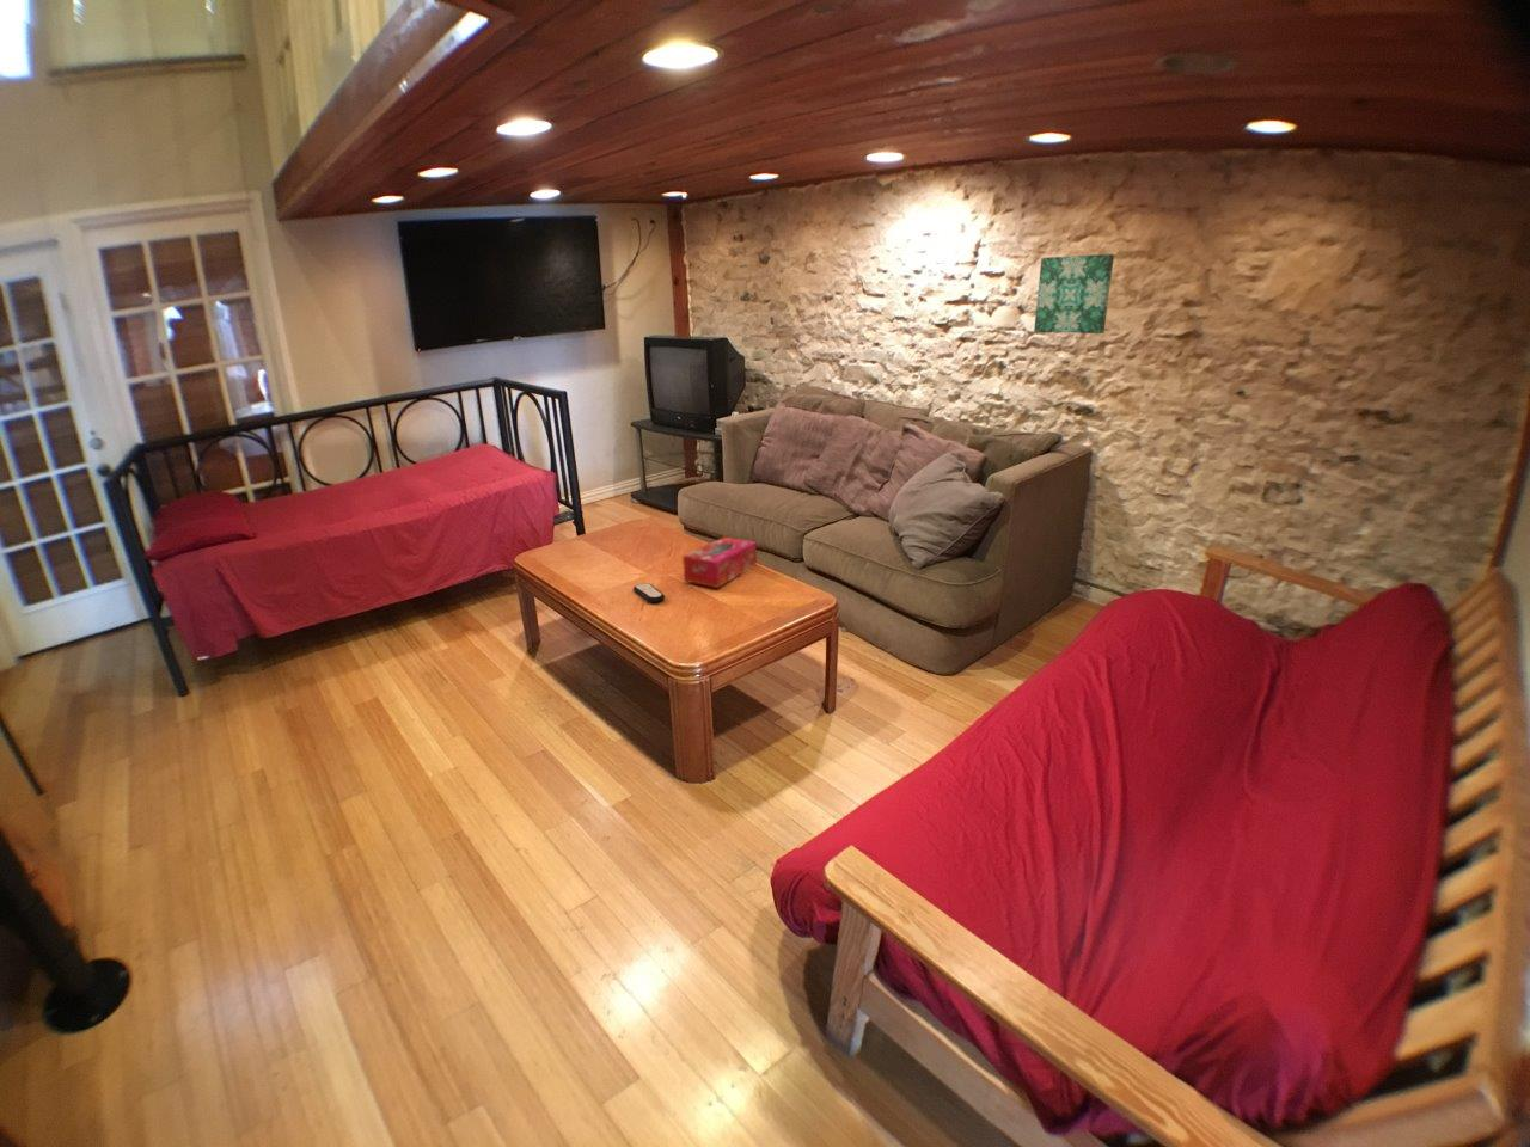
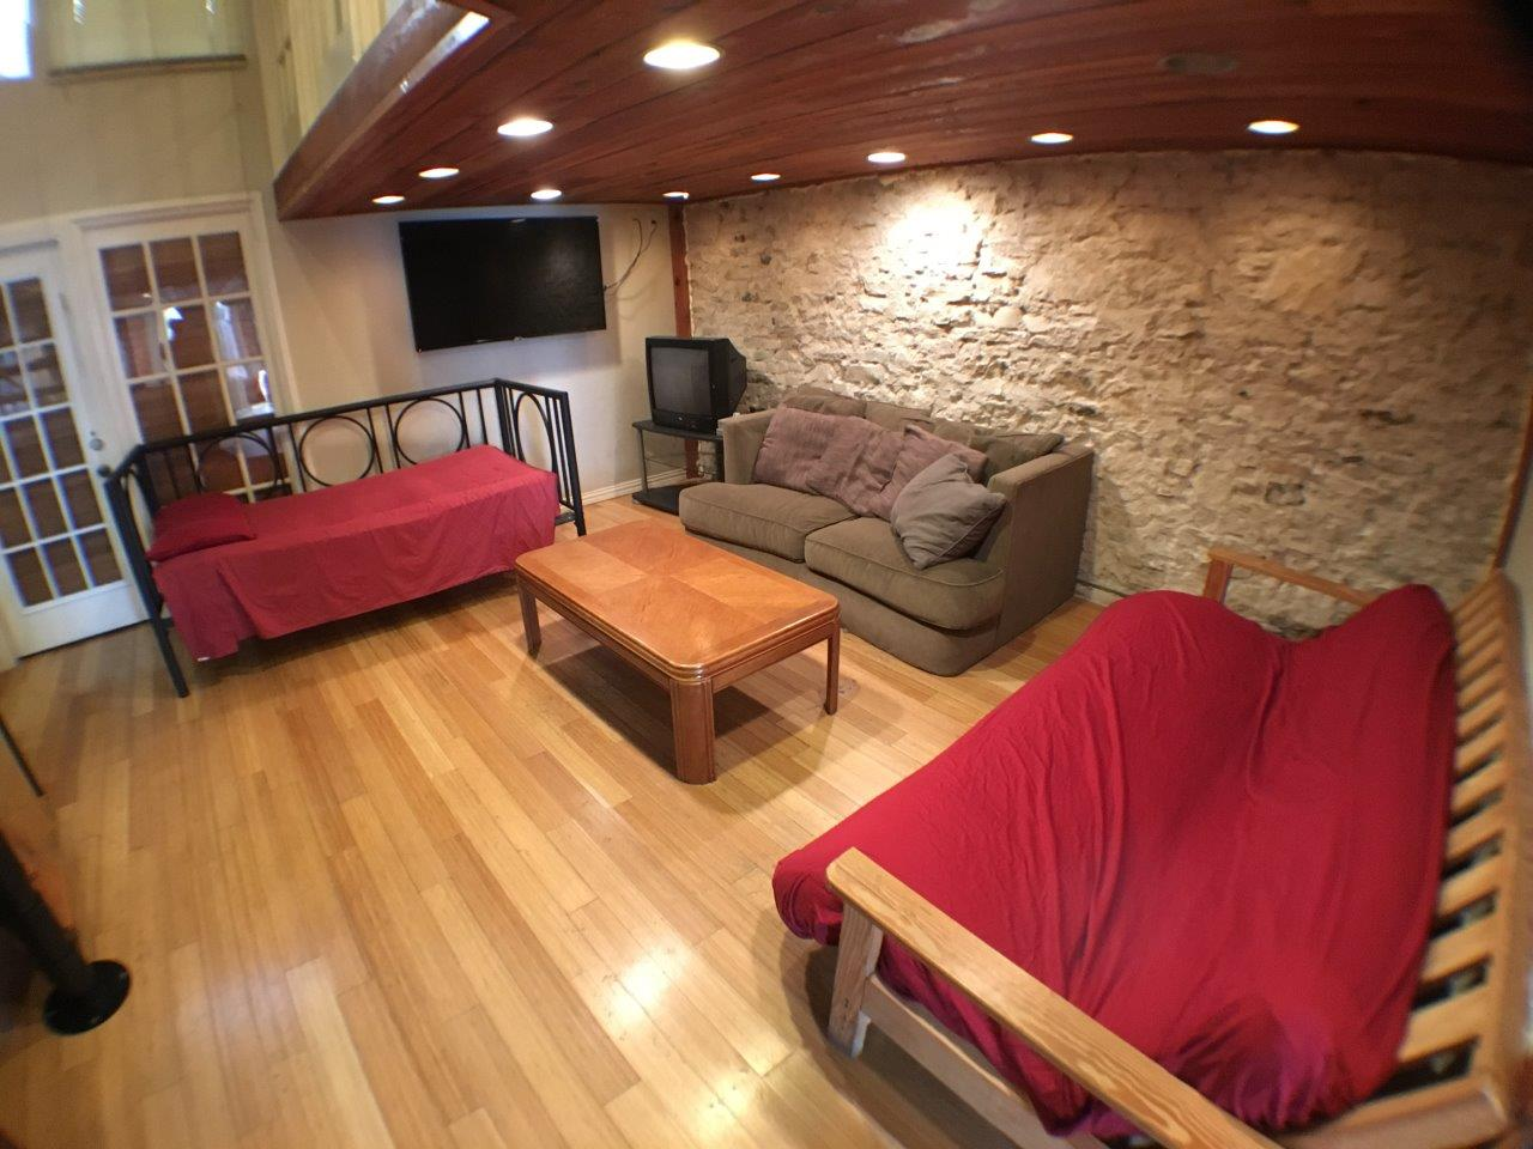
- wall art (1072, 294)
- tissue box (720, 560)
- remote control (649, 592)
